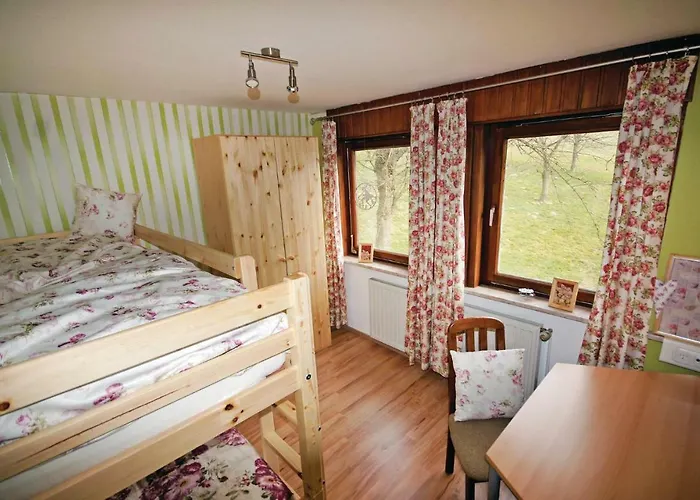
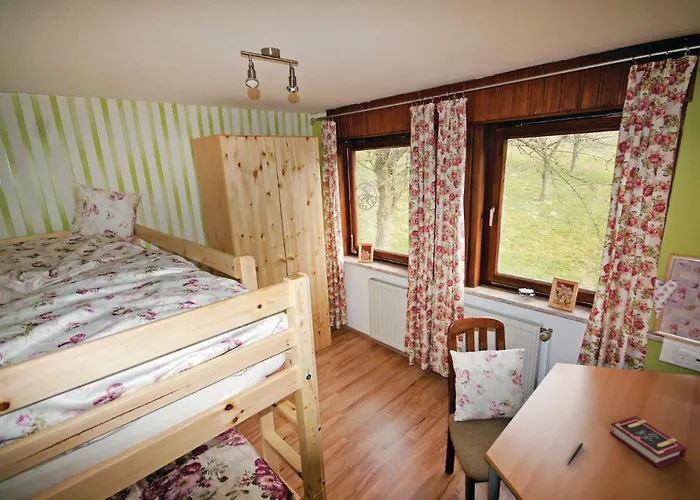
+ book (646, 439)
+ pen (574, 454)
